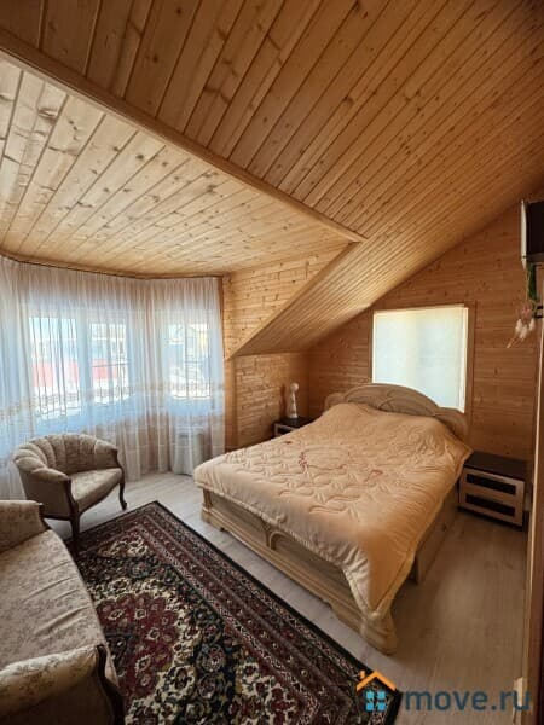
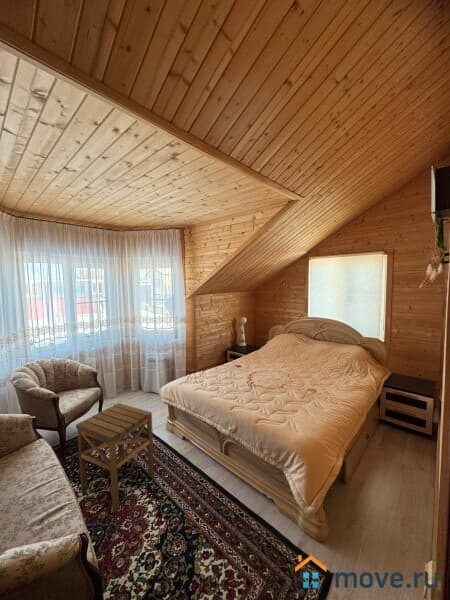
+ side table (115, 451)
